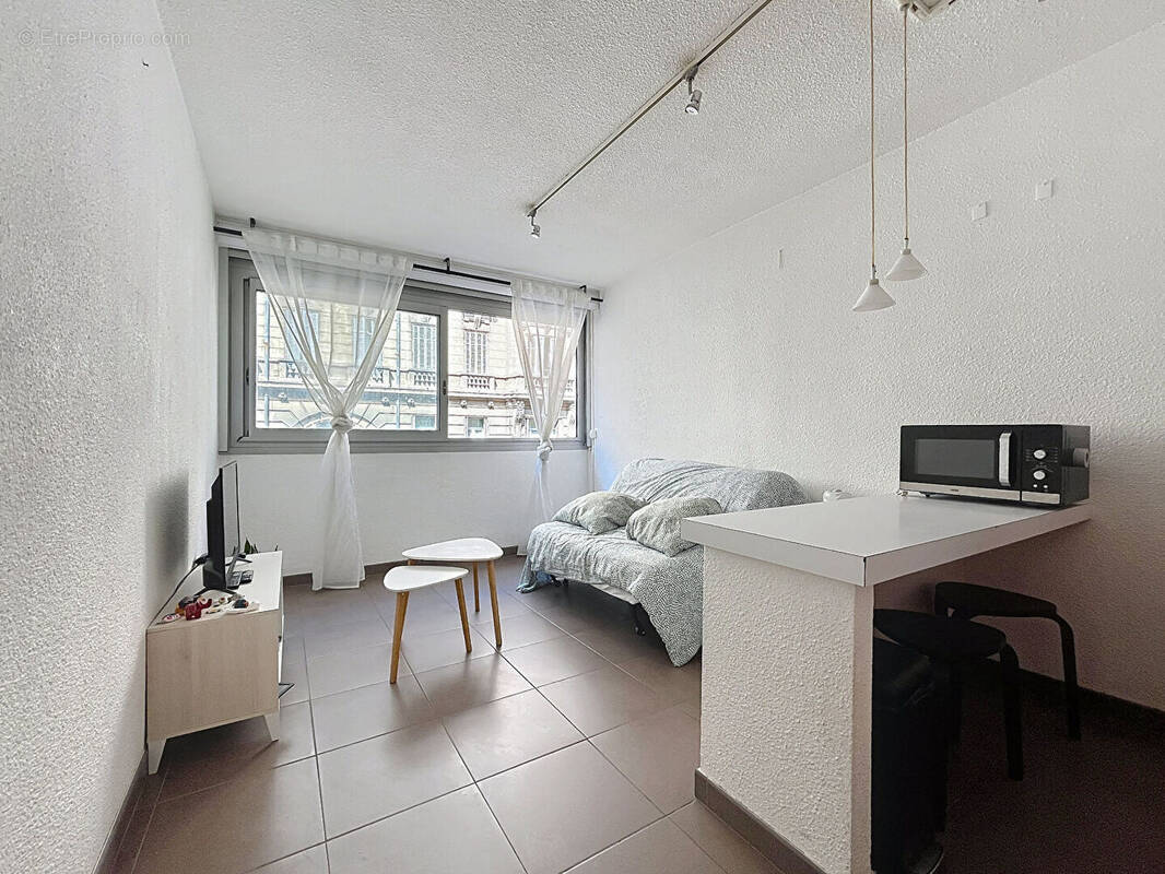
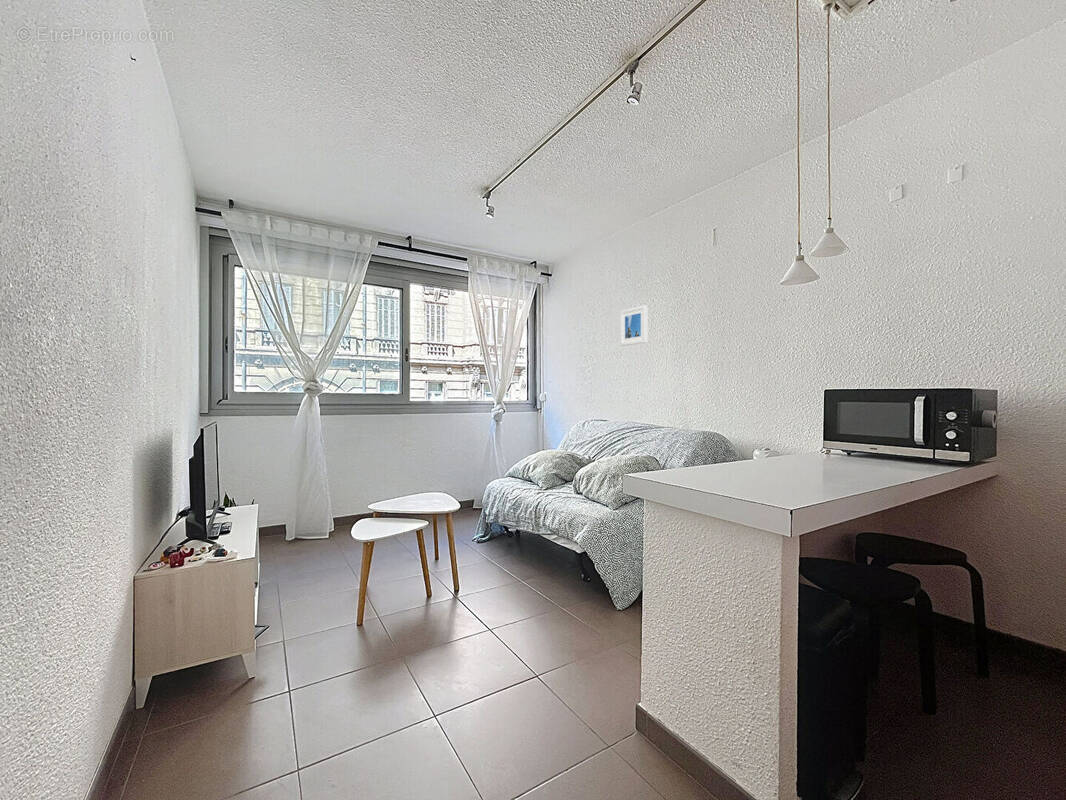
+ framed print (633, 326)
